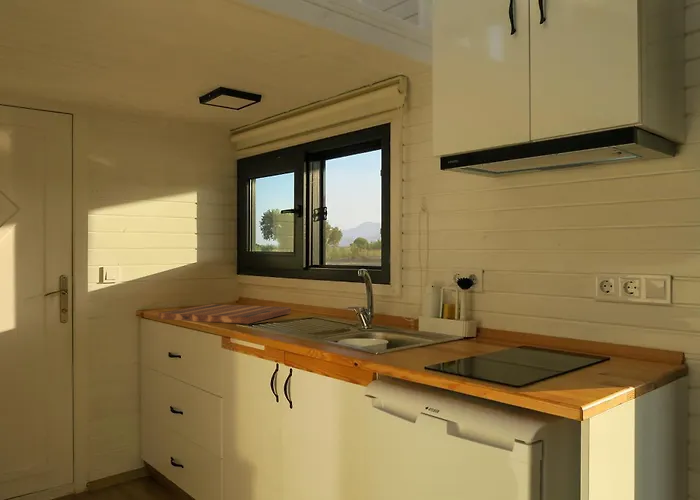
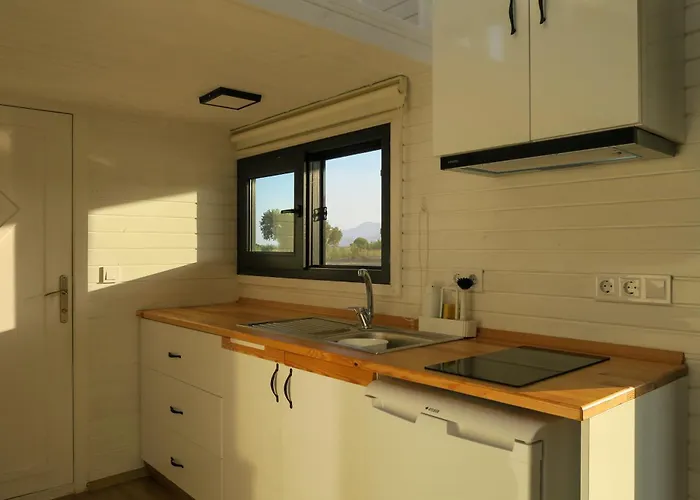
- cutting board (227, 312)
